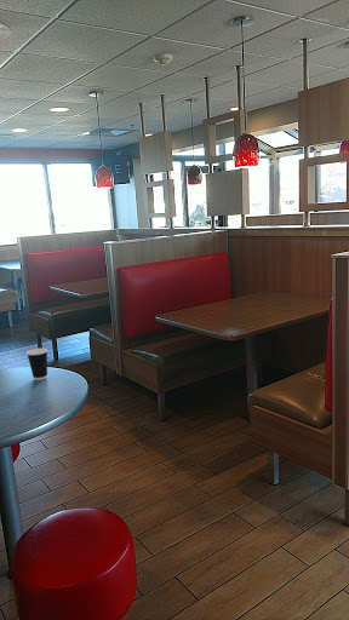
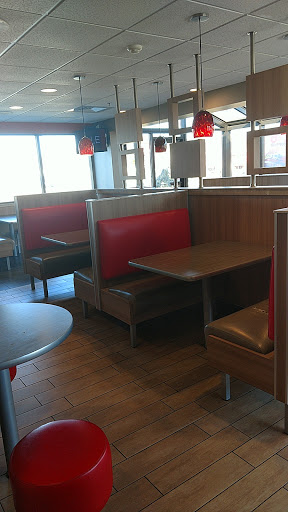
- dixie cup (39, 364)
